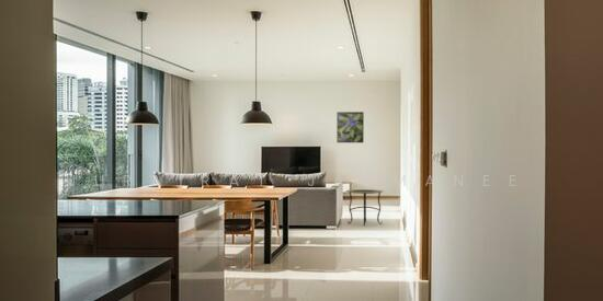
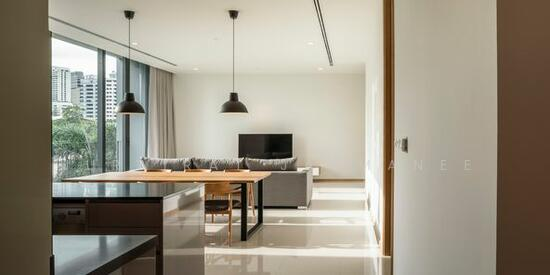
- side table (364, 207)
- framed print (350, 127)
